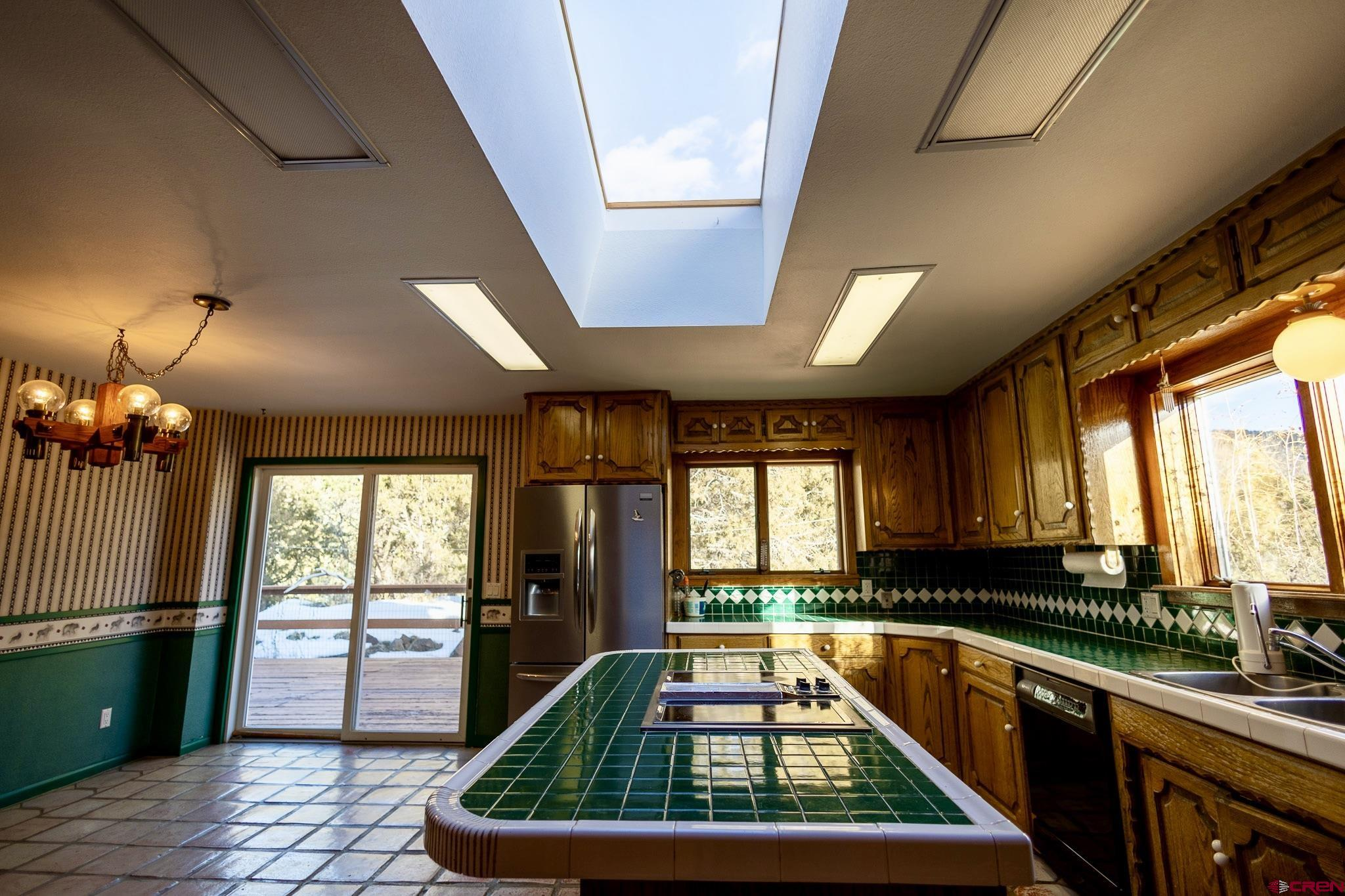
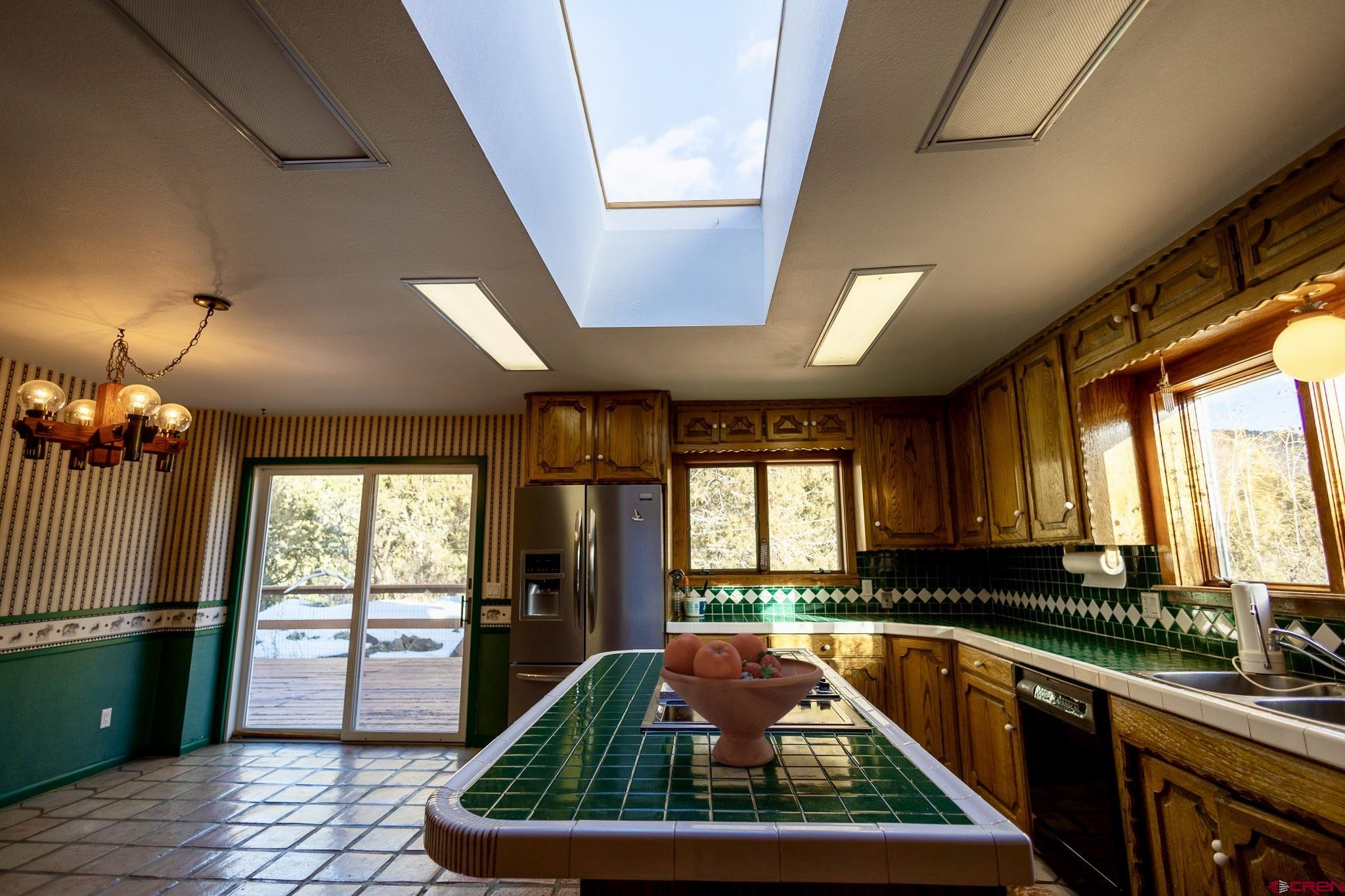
+ fruit bowl (741, 694)
